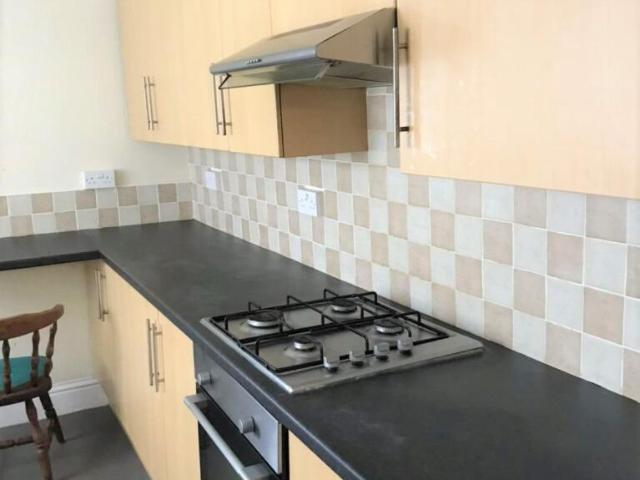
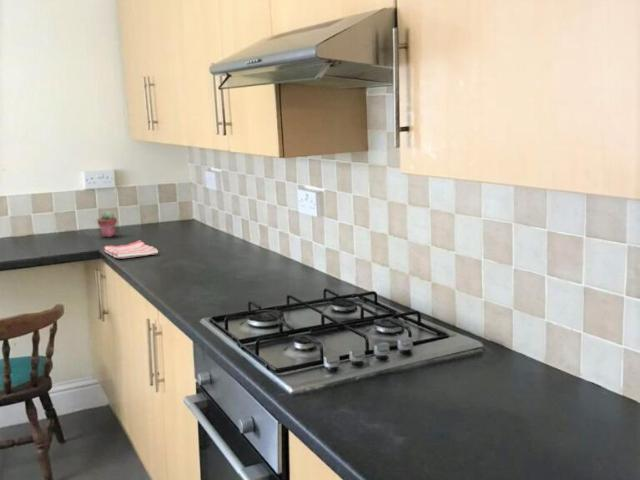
+ potted succulent (107, 223)
+ dish towel (130, 249)
